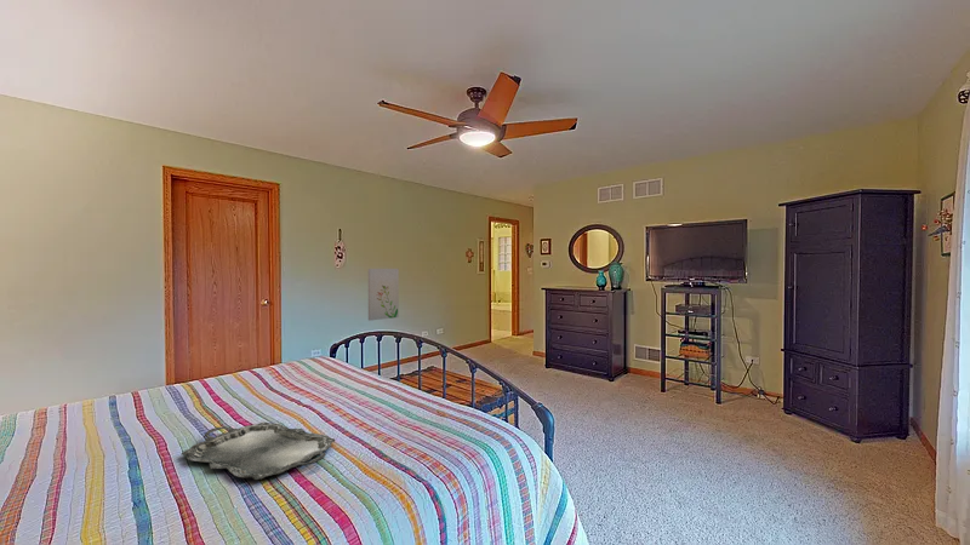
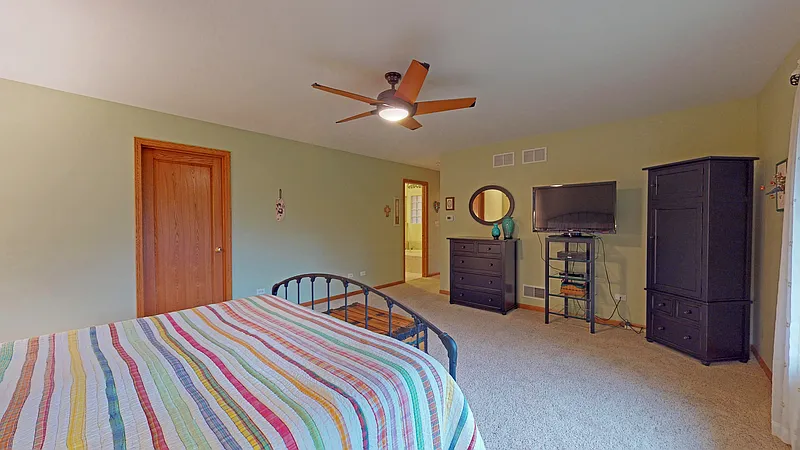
- serving tray (261, 447)
- wall art (383, 293)
